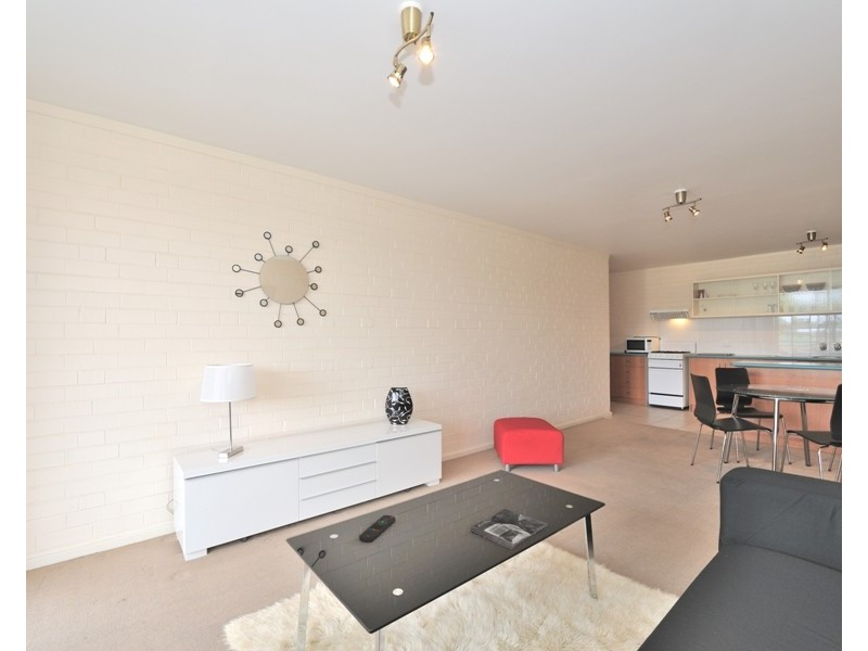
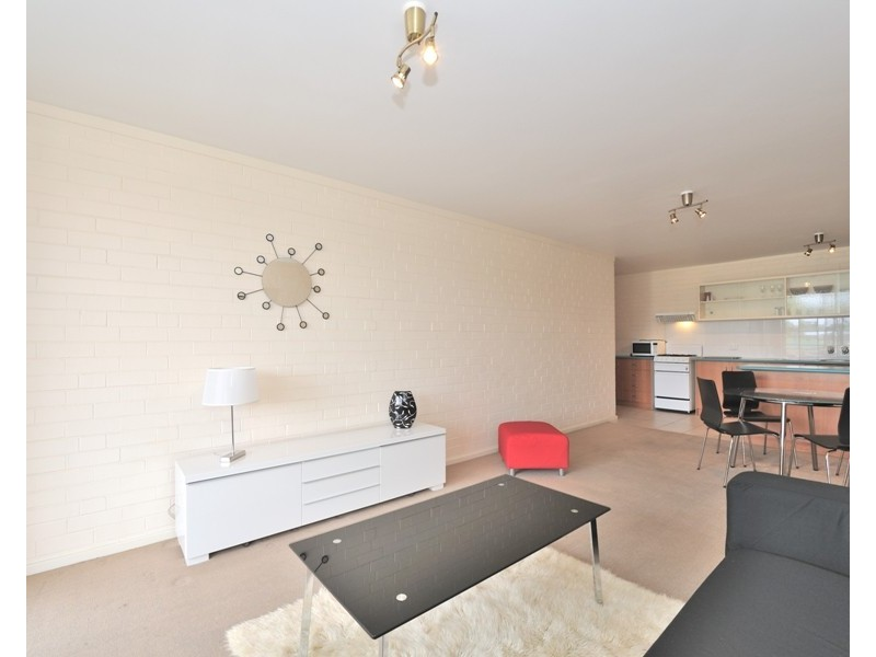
- remote control (378, 527)
- magazine (509, 526)
